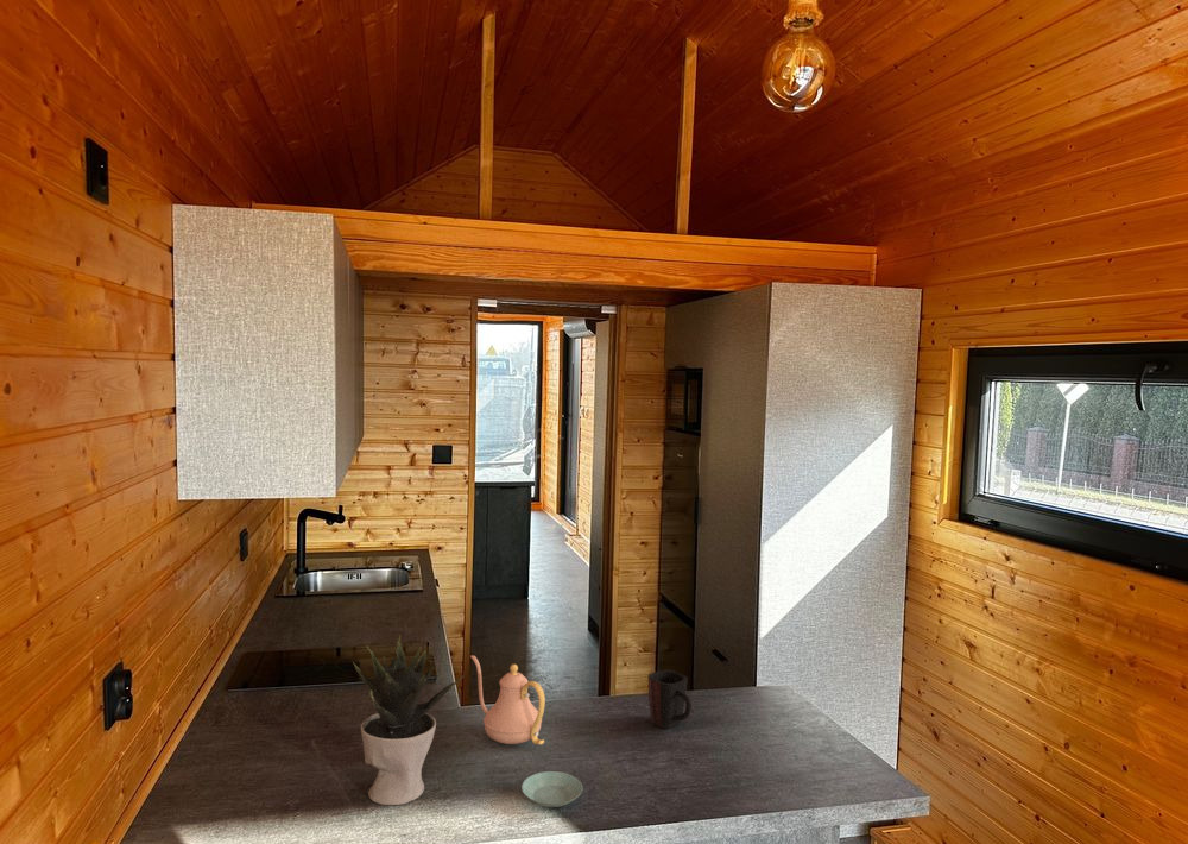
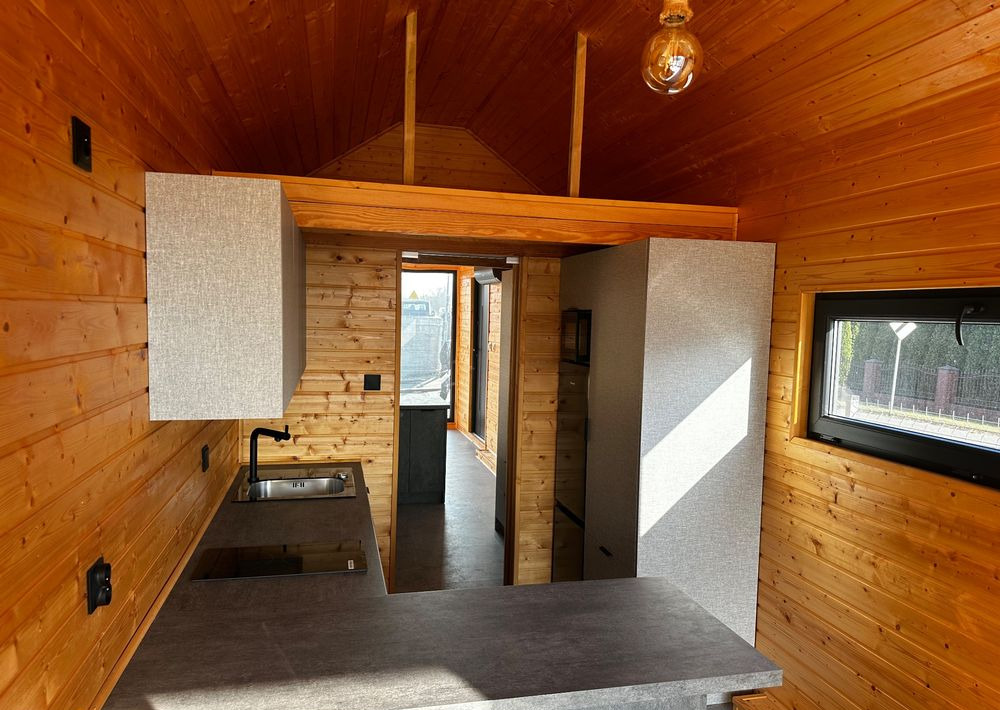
- teapot (505, 697)
- mug (672, 700)
- saucer (551, 792)
- potted plant (392, 716)
